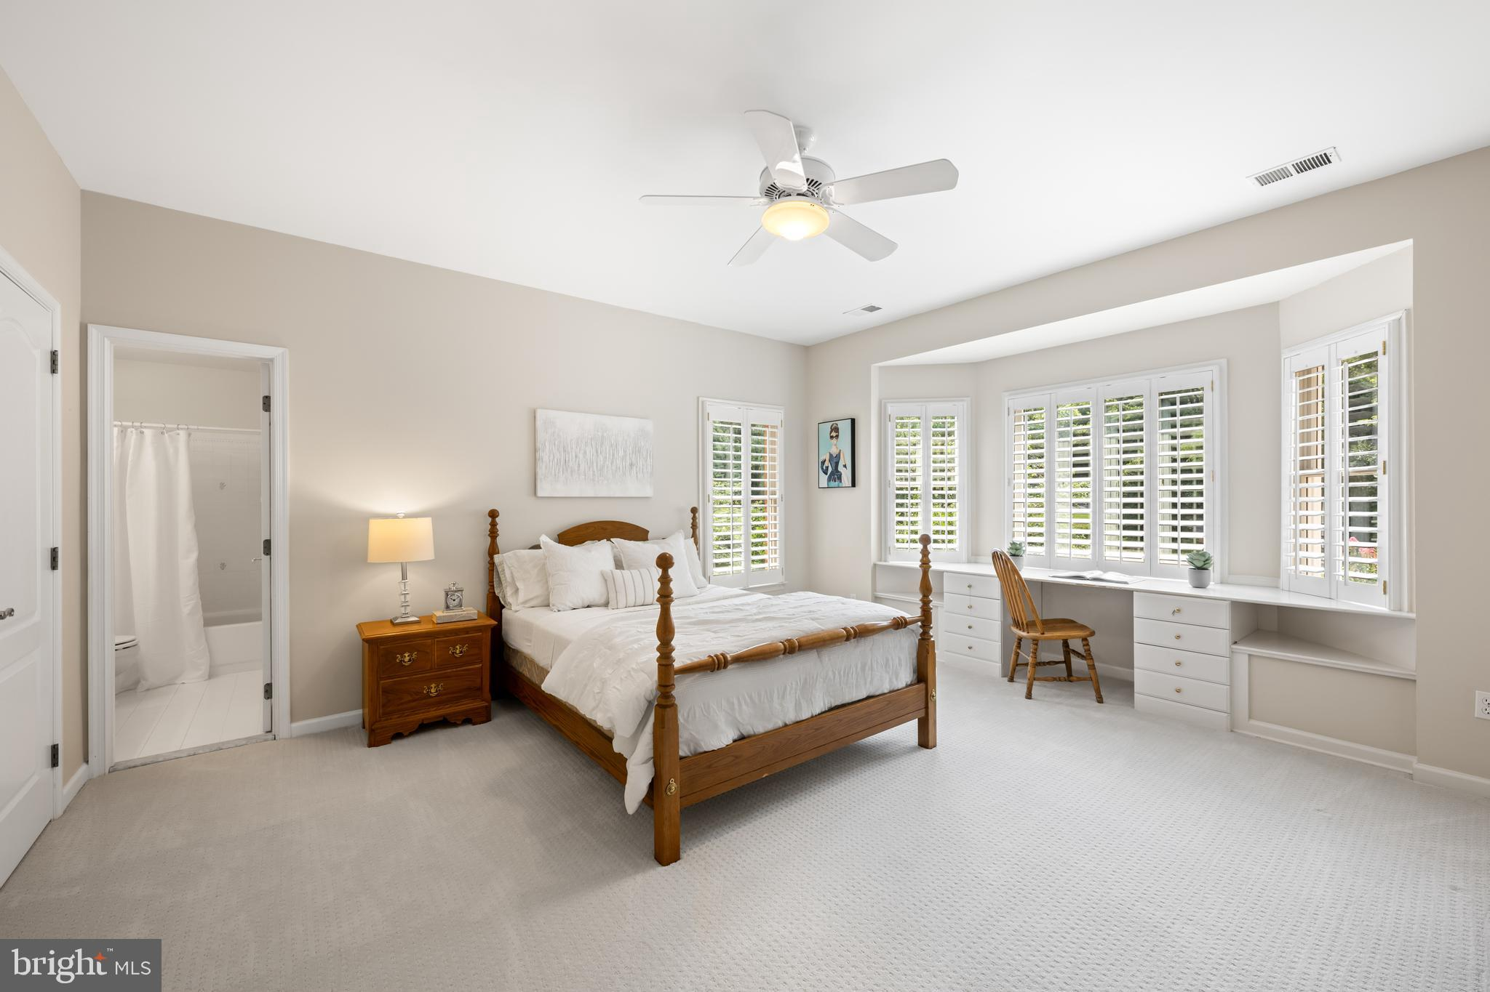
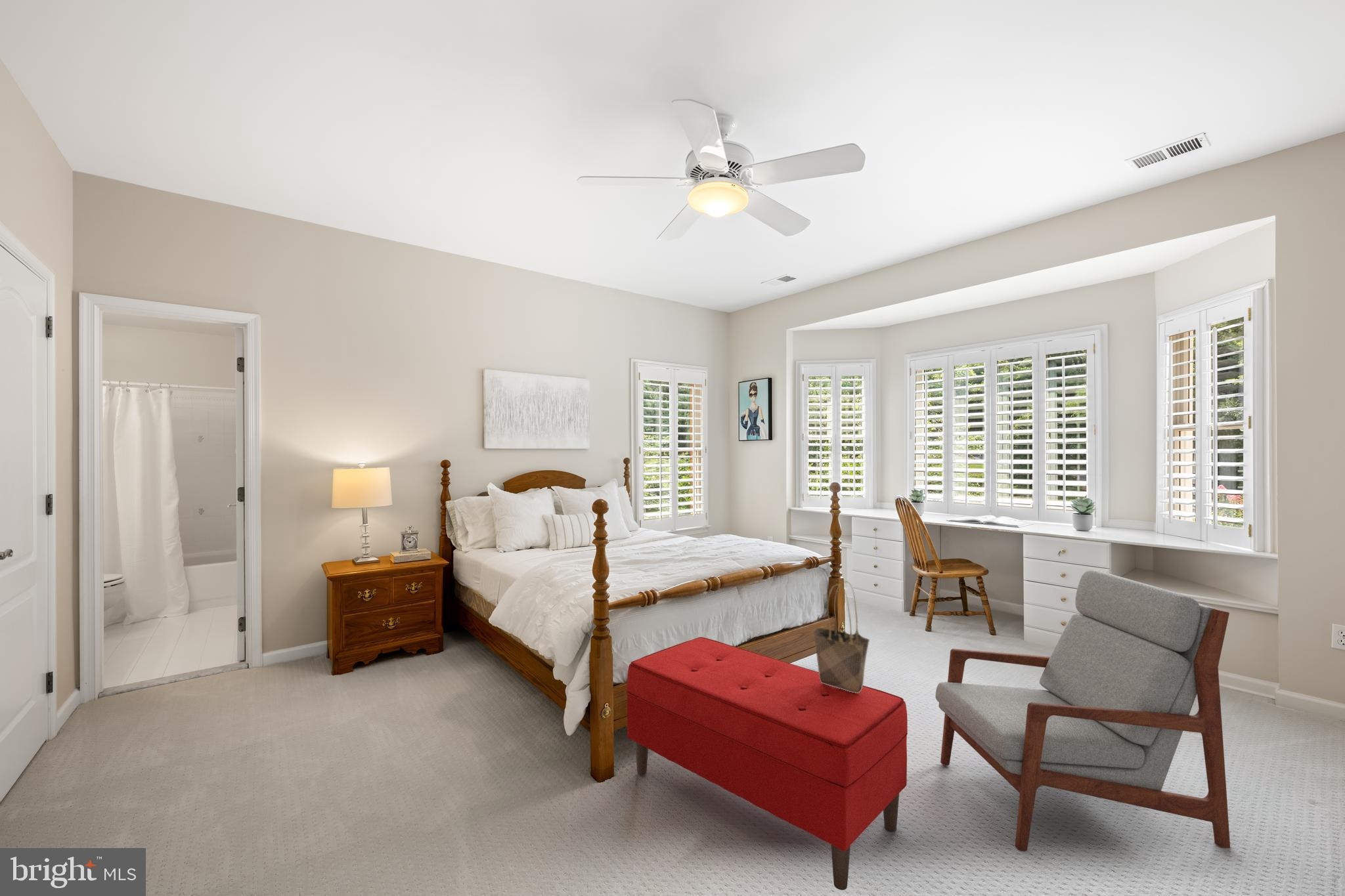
+ bench (756, 738)
+ armchair (1063, 691)
+ tote bag (841, 635)
